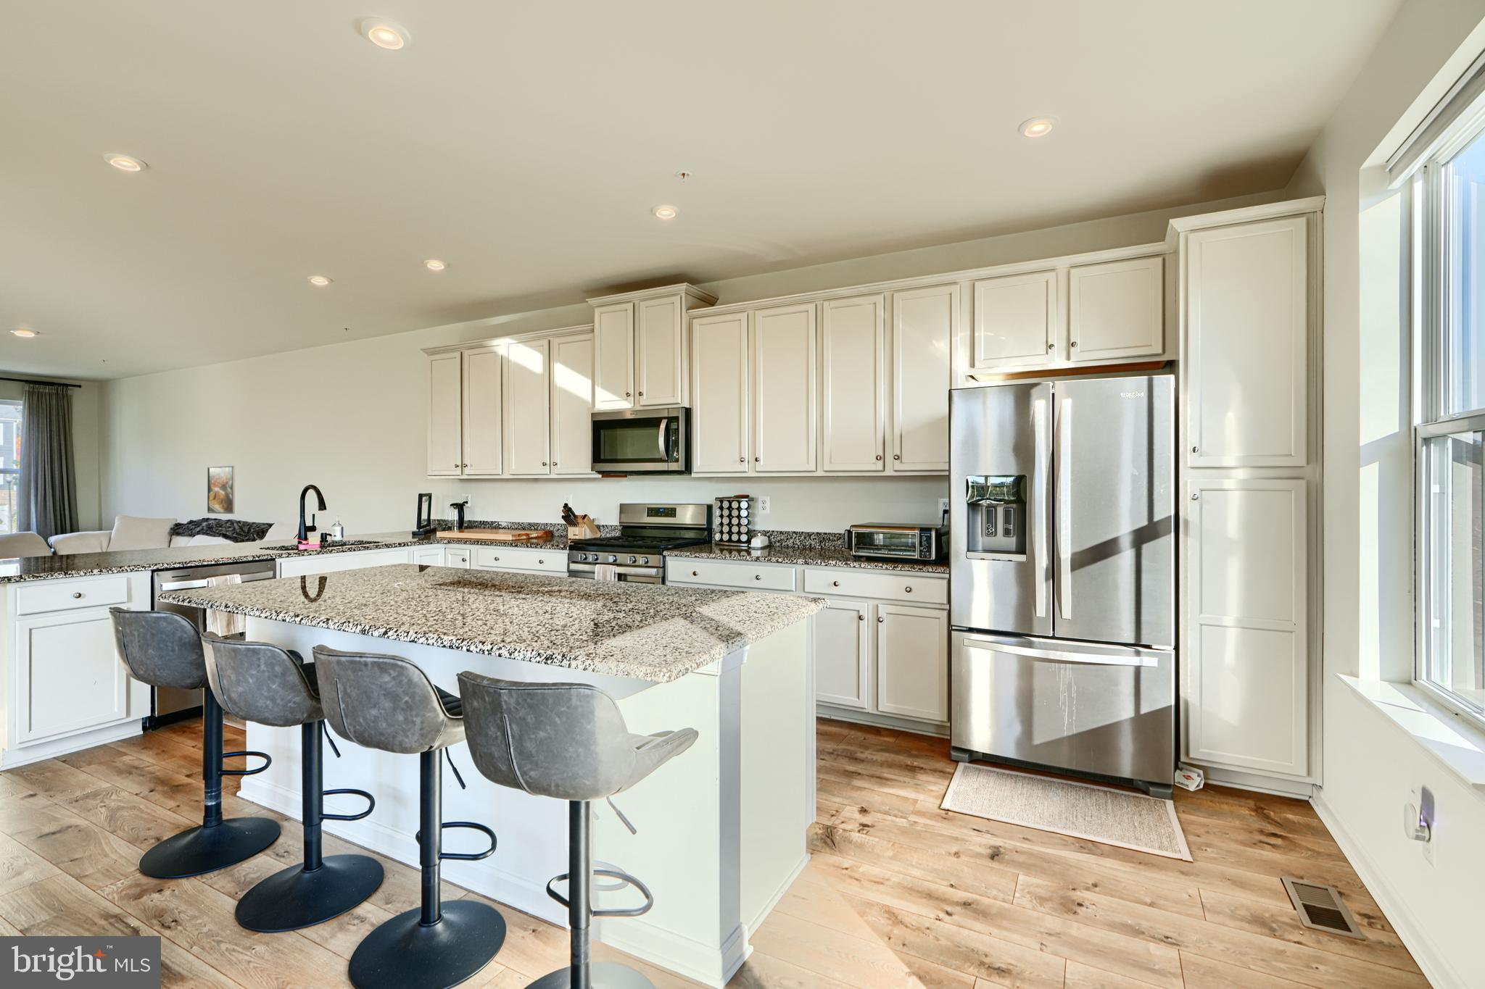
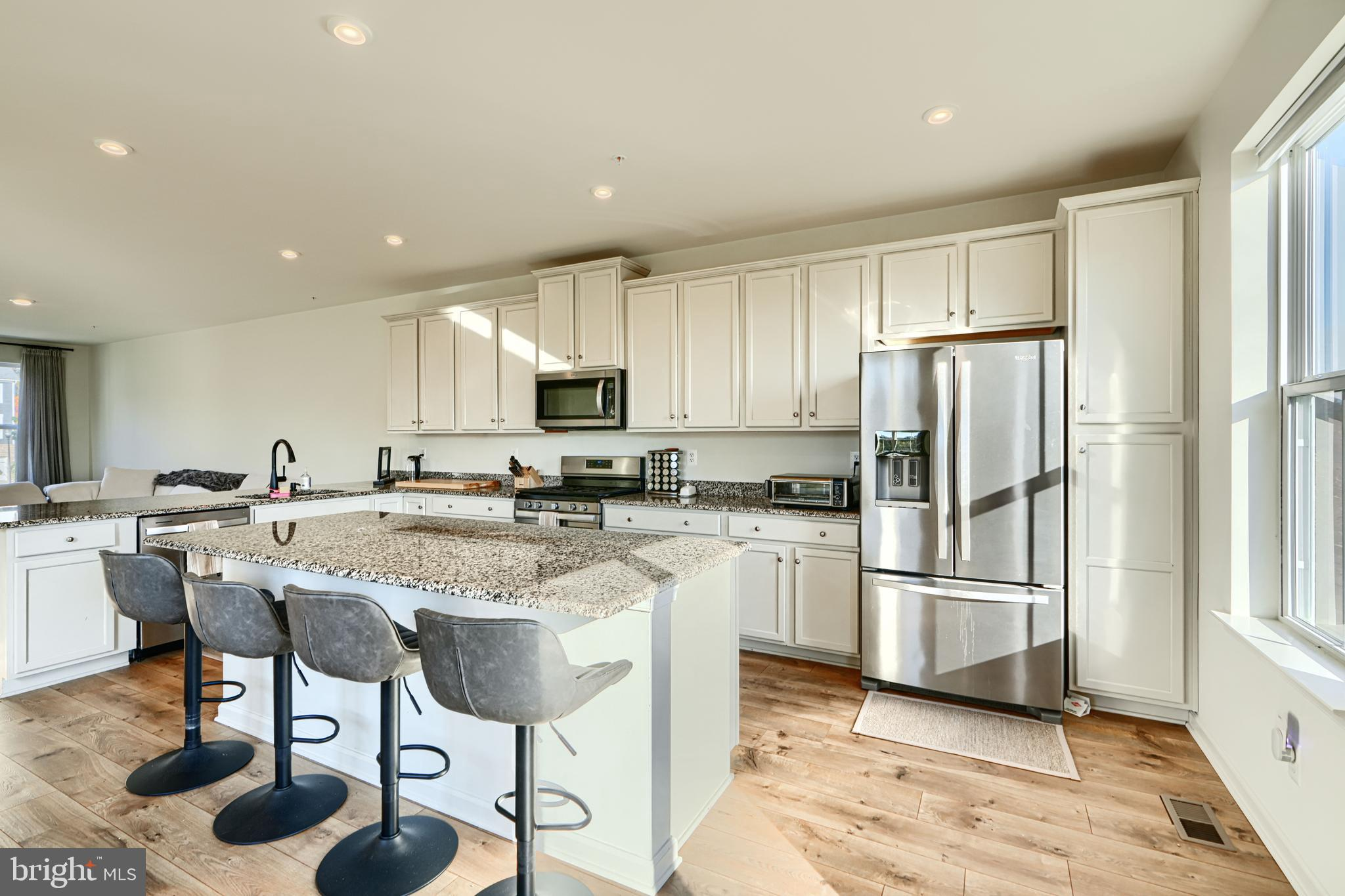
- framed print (221, 490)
